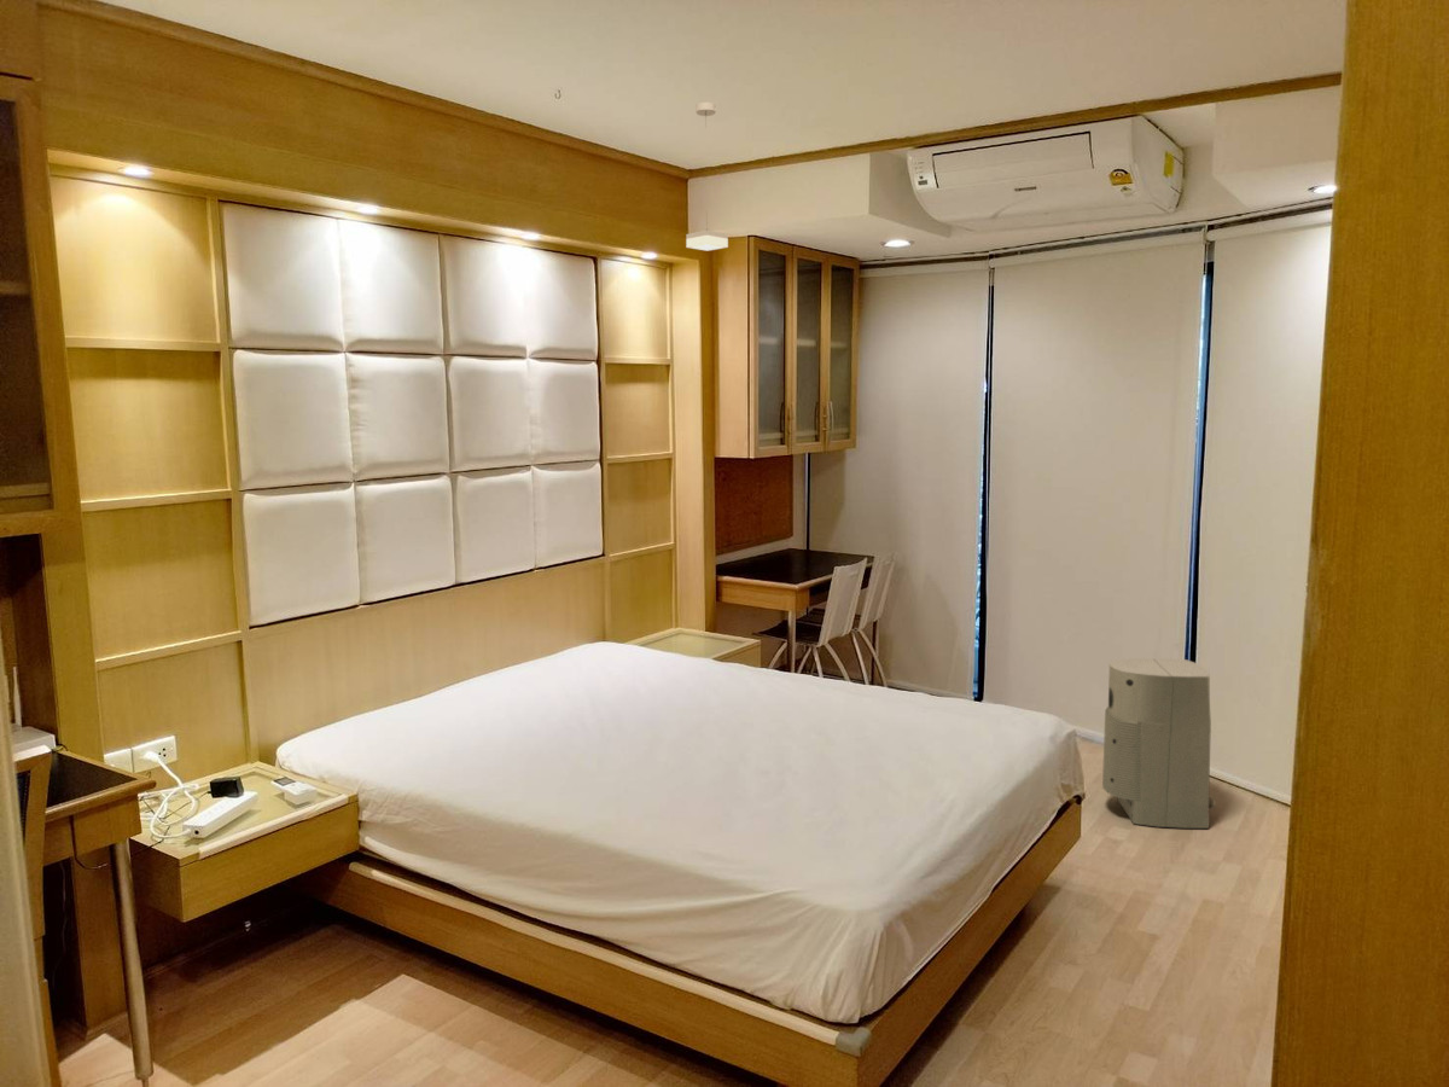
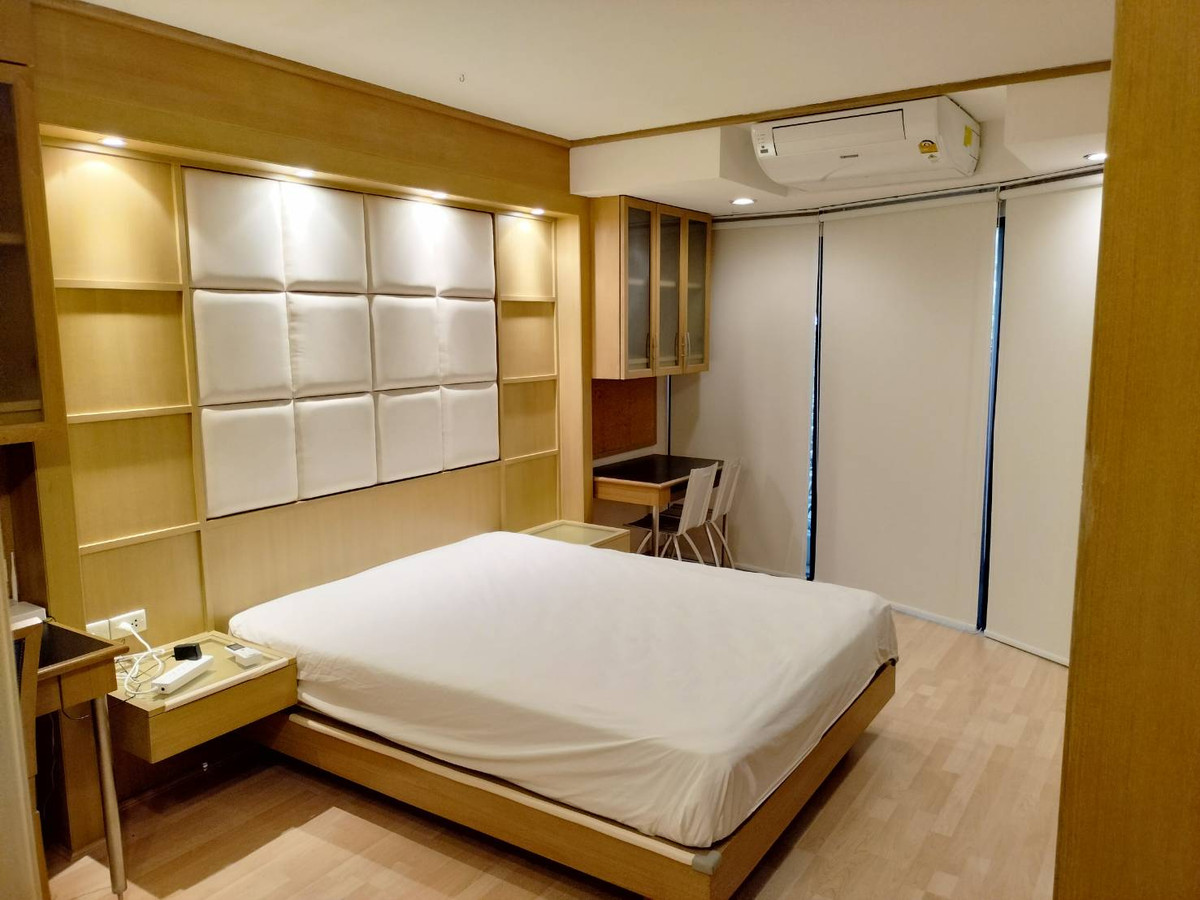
- pendant lamp (706, 213)
- air purifier (1158, 740)
